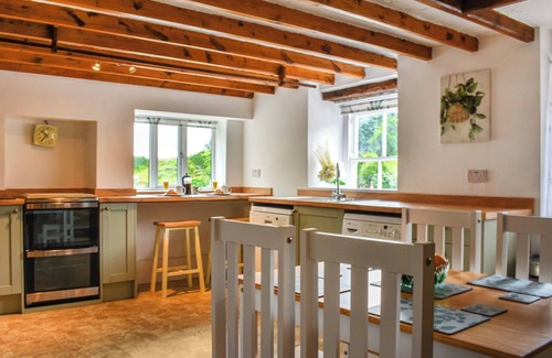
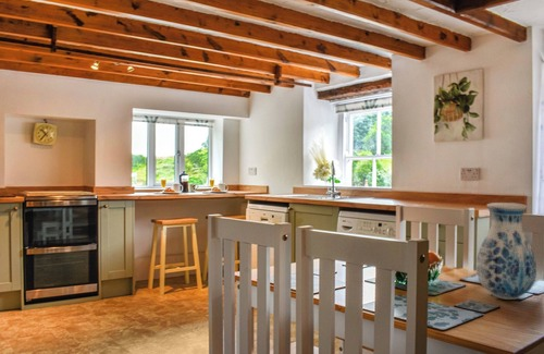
+ vase (506, 251)
